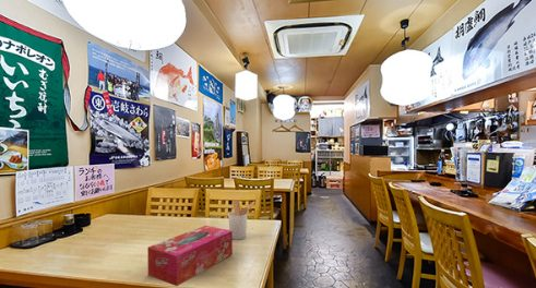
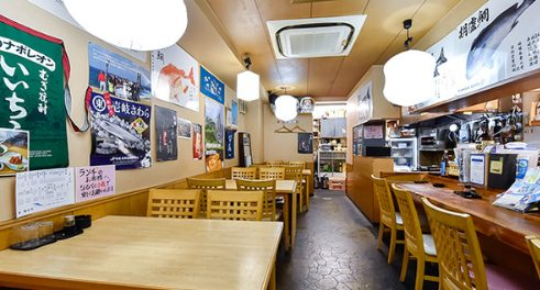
- tissue box (193, 251)
- utensil holder (242, 218)
